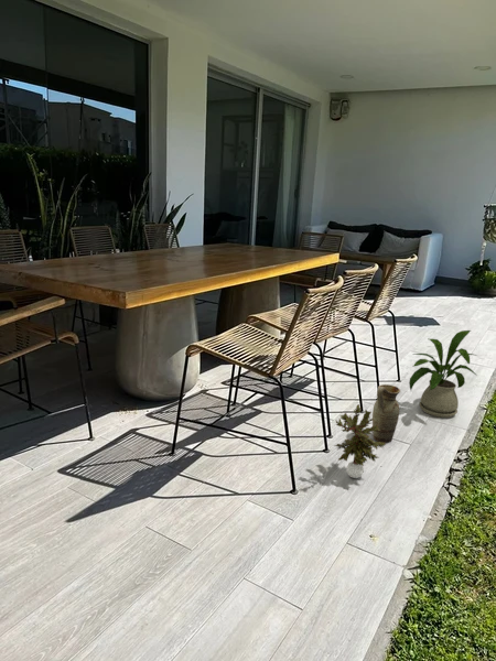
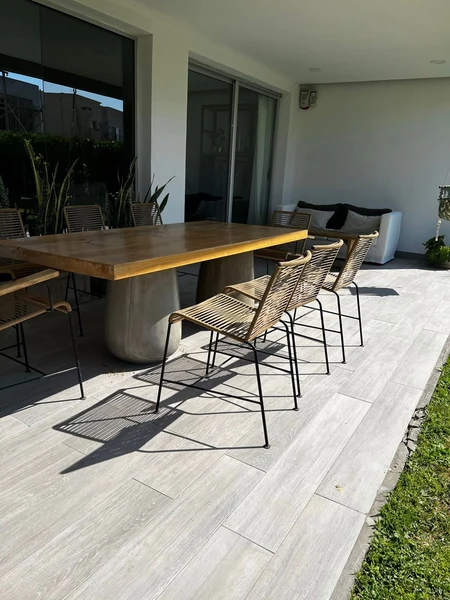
- house plant (435, 372)
- potted plant (355, 443)
- ceramic jug (385, 412)
